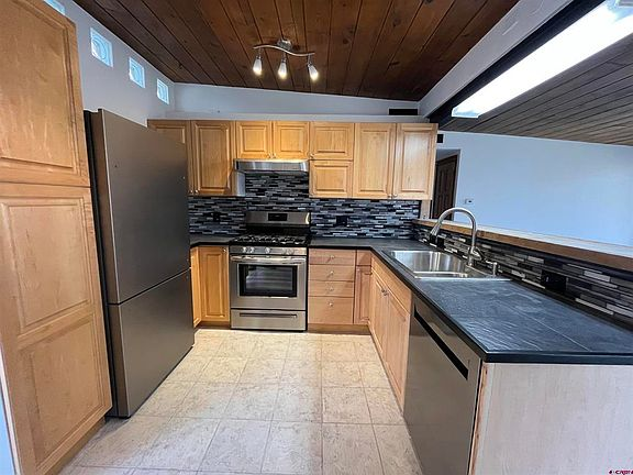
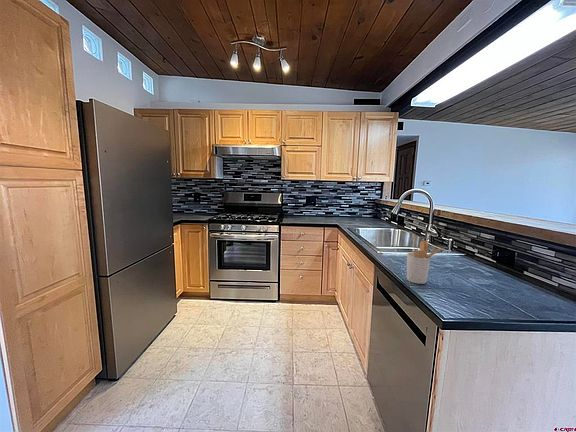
+ utensil holder (424, 262)
